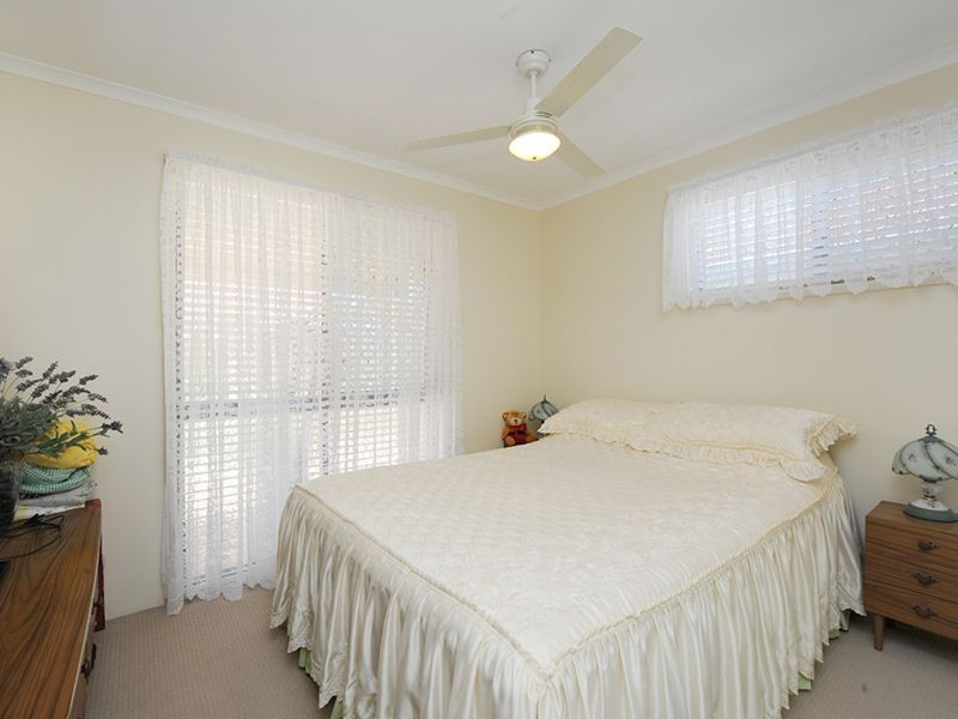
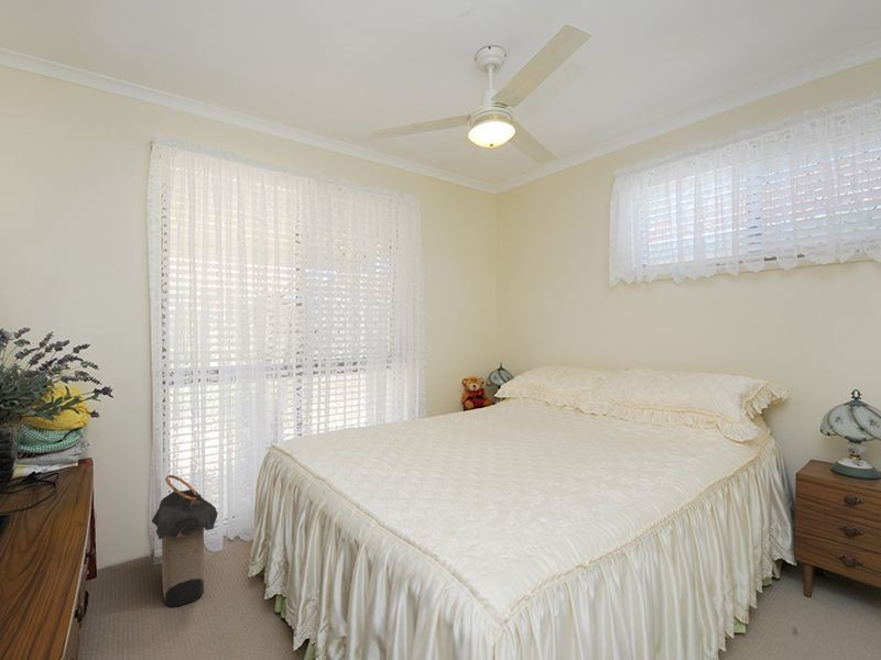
+ laundry hamper (185, 530)
